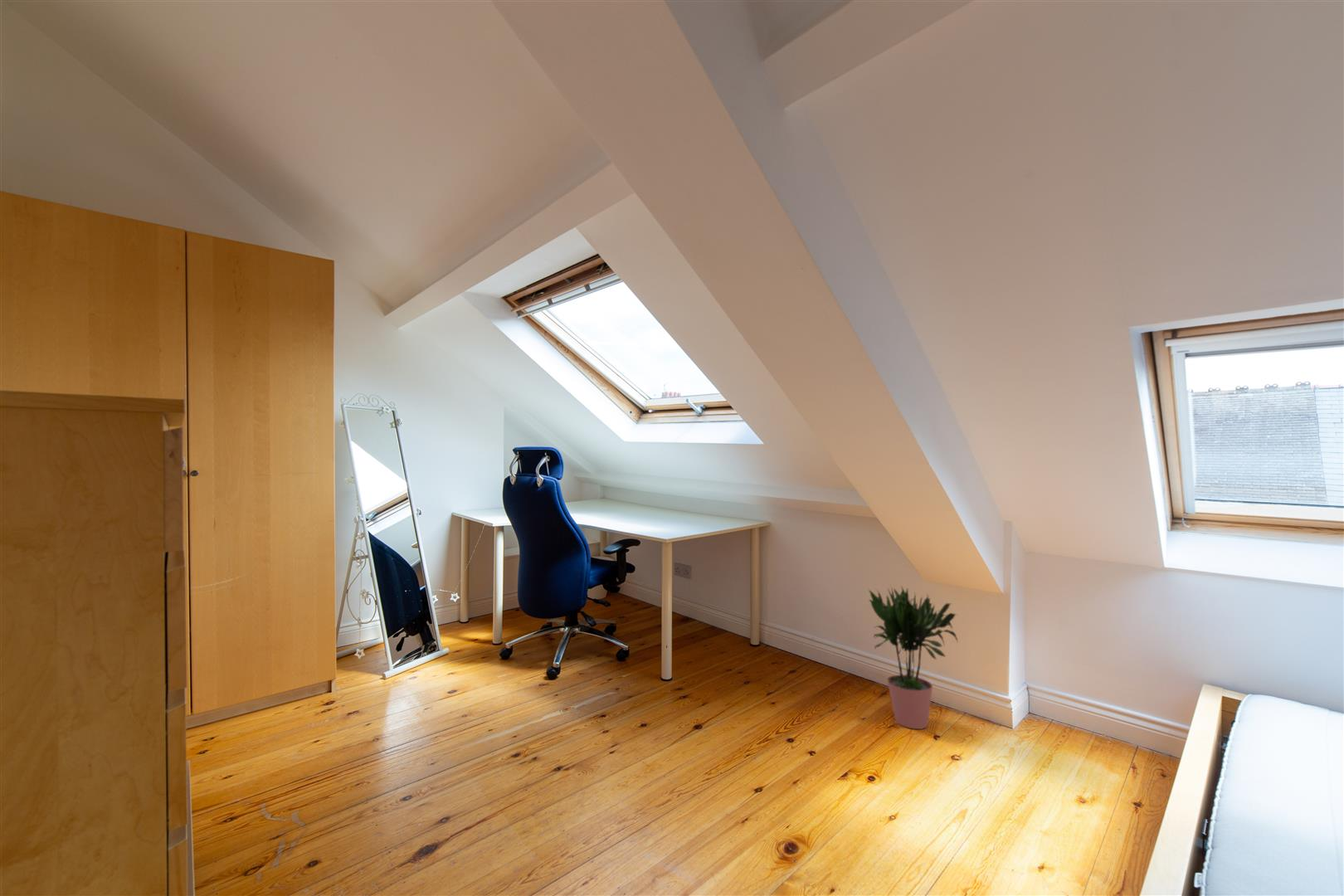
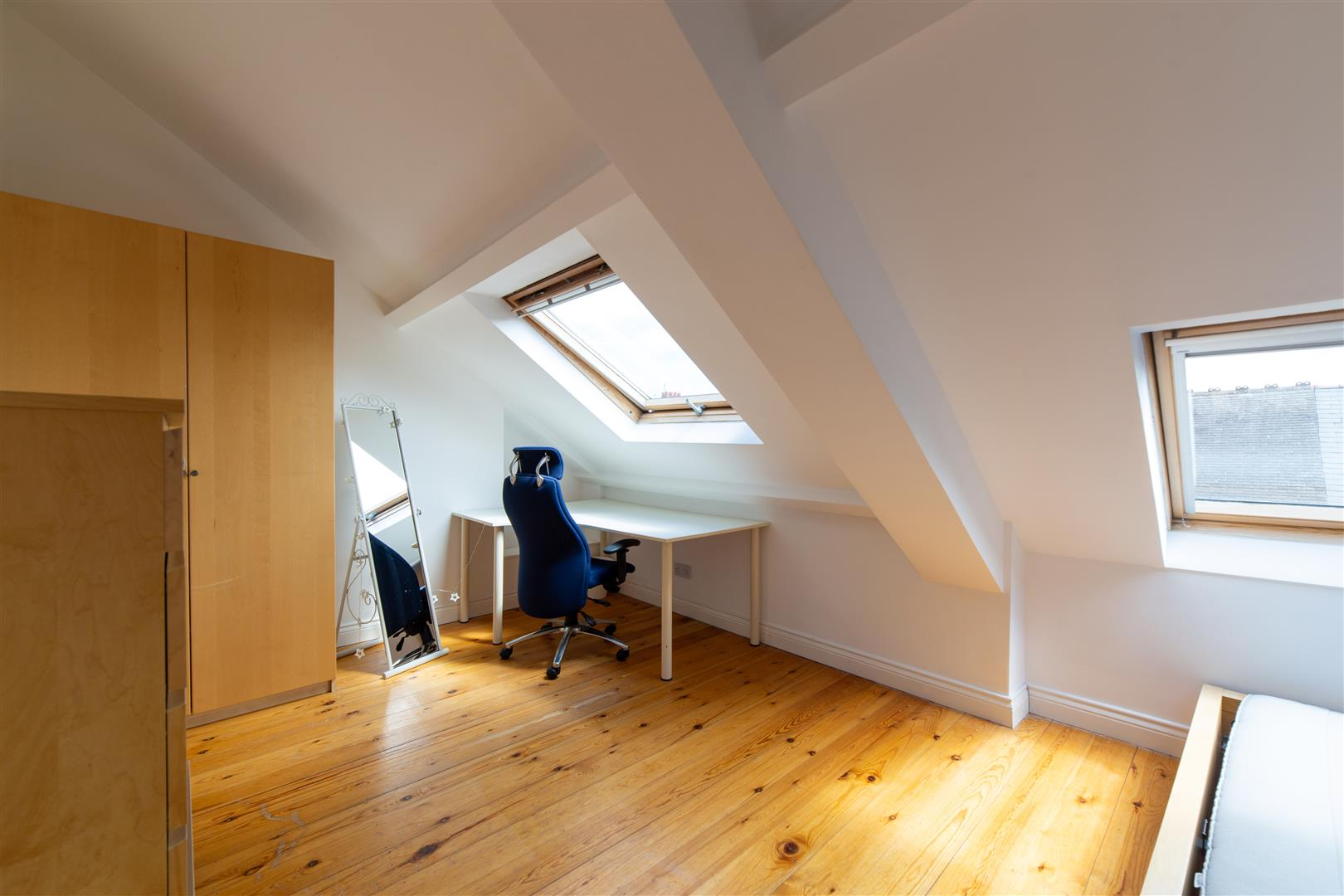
- potted plant (919, 653)
